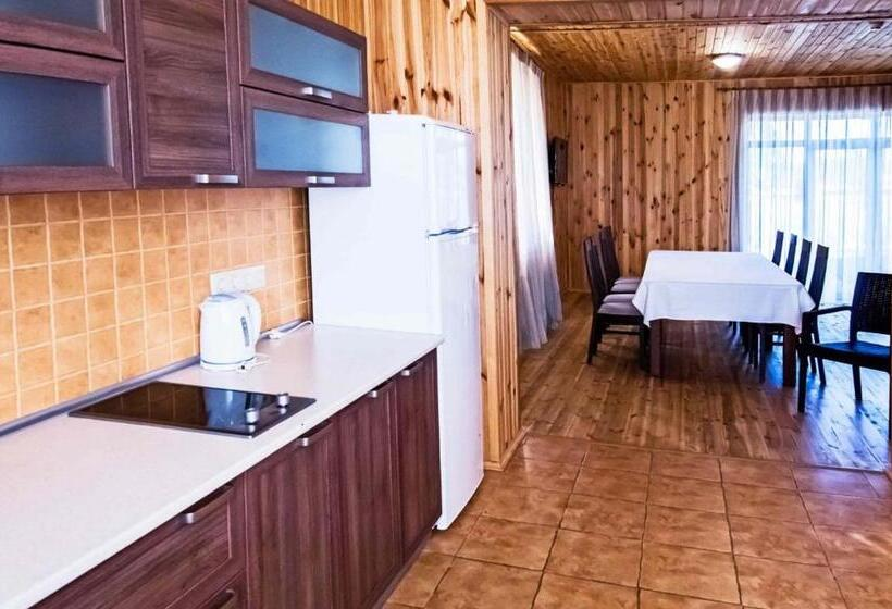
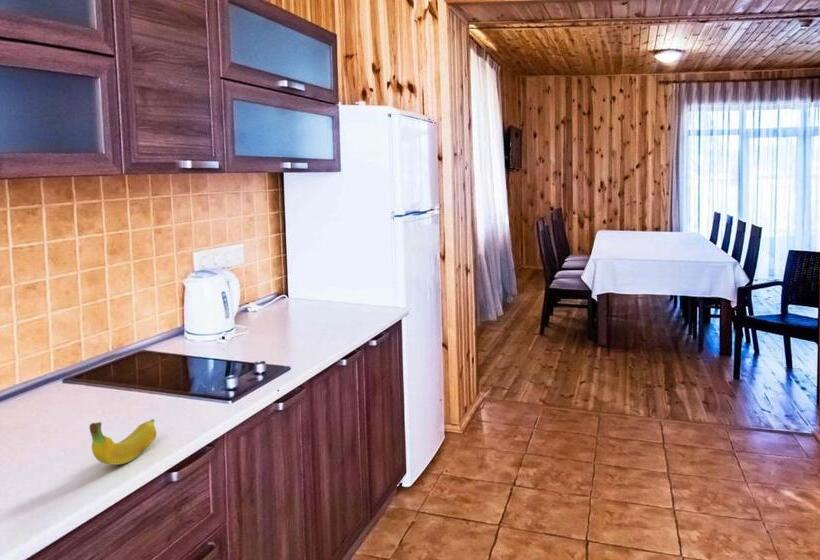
+ fruit (125, 438)
